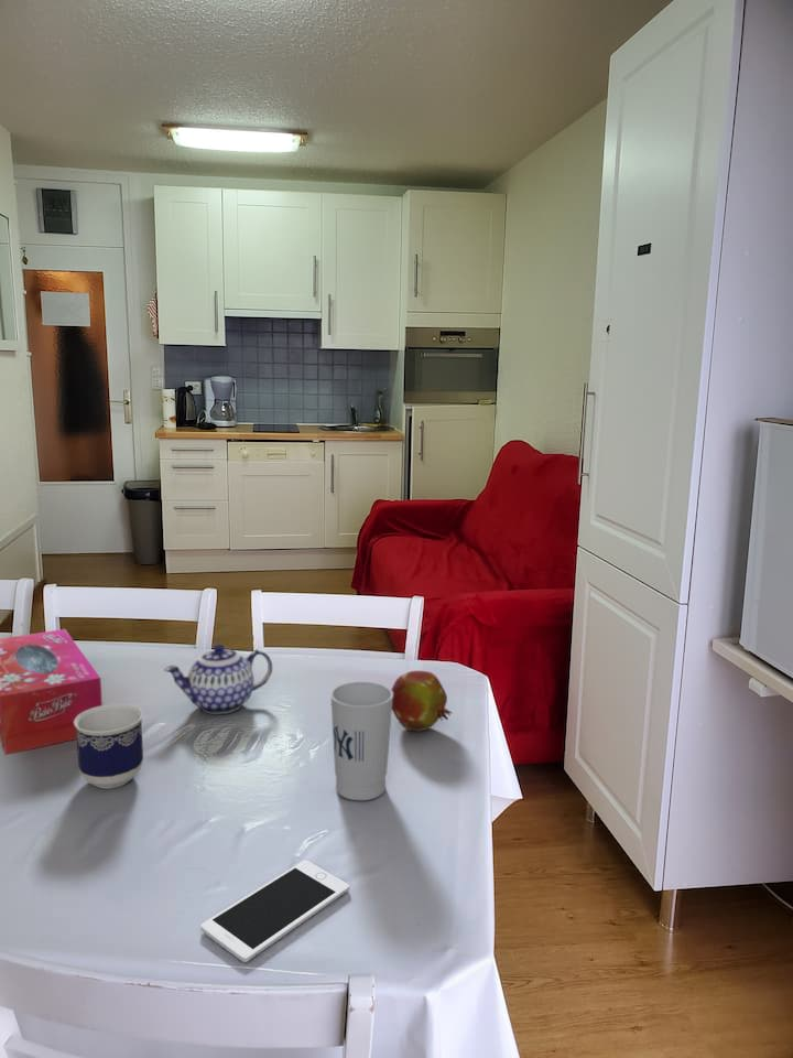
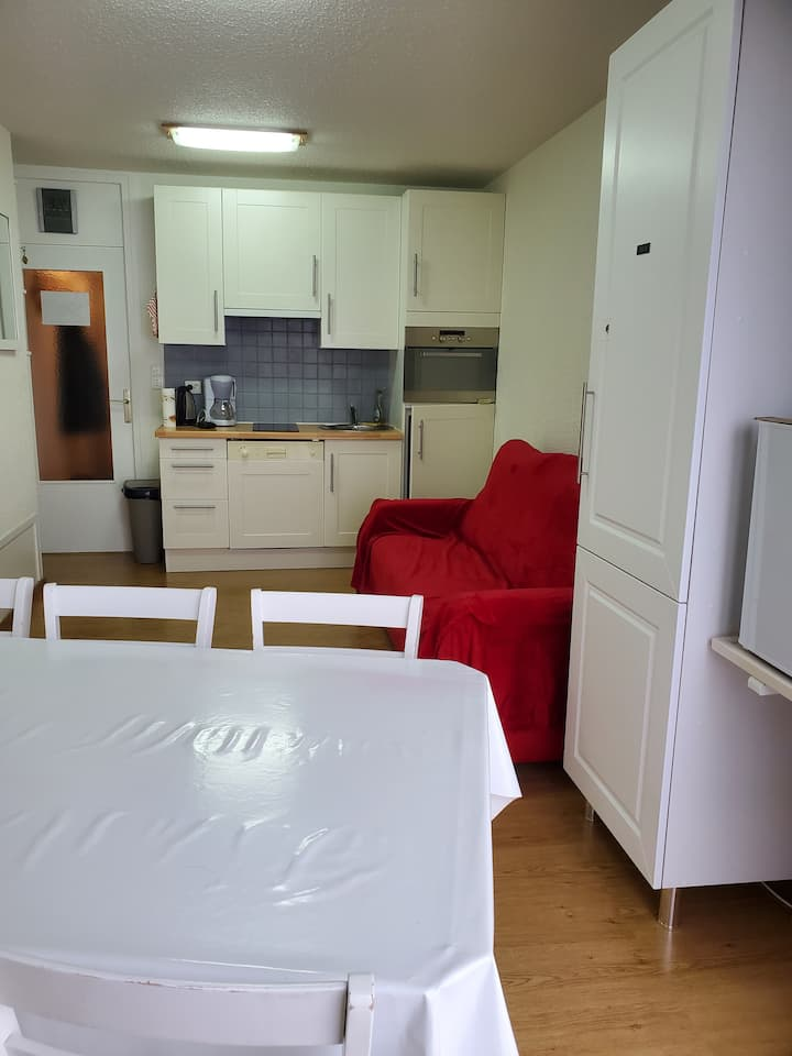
- teapot (219, 674)
- cup (361, 741)
- fruit (422, 702)
- cell phone (278, 906)
- cup (107, 744)
- tissue box (37, 684)
